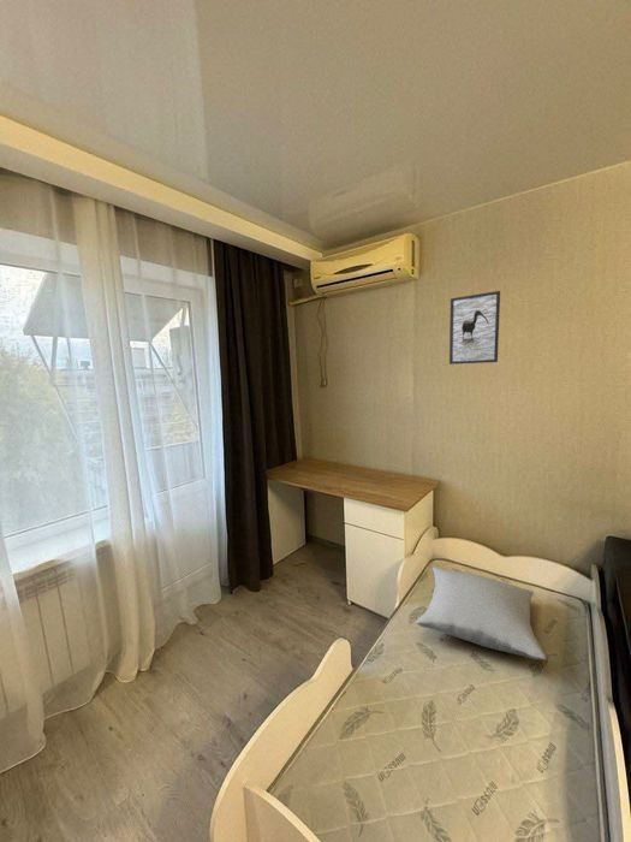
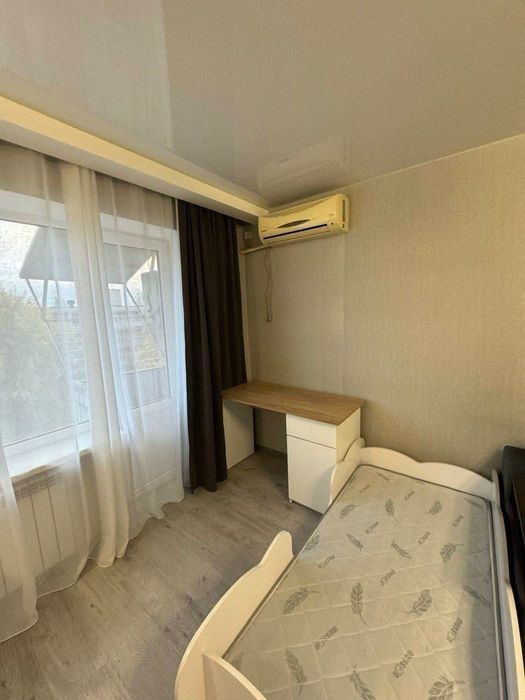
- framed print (472, 330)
- pillow (477, 605)
